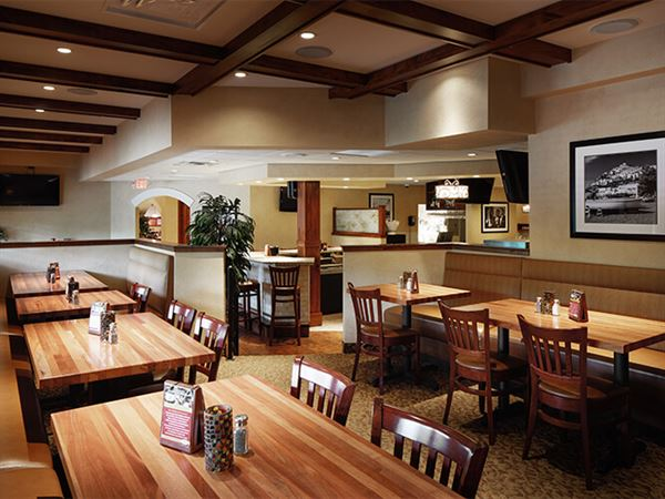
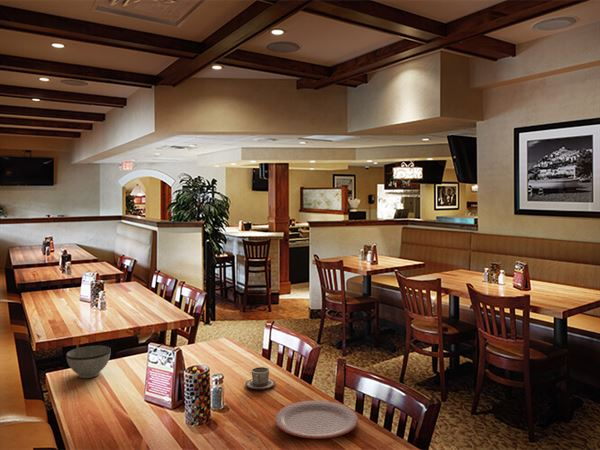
+ plate (316, 420)
+ bowl (89, 363)
+ cup (260, 377)
